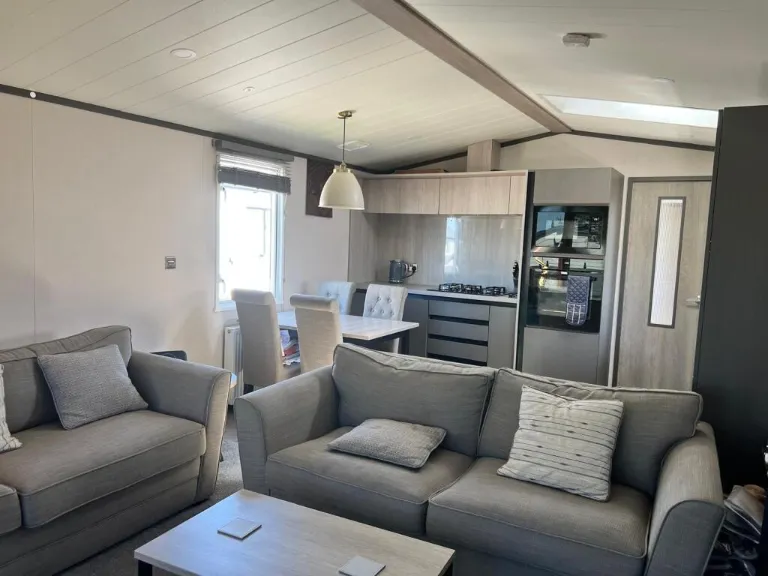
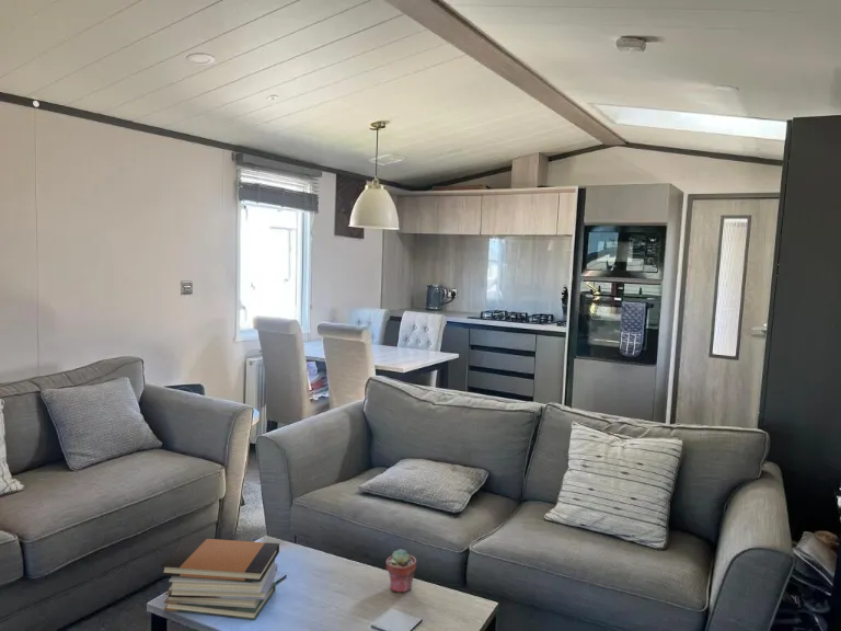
+ potted succulent (401, 567)
+ book stack (222, 576)
